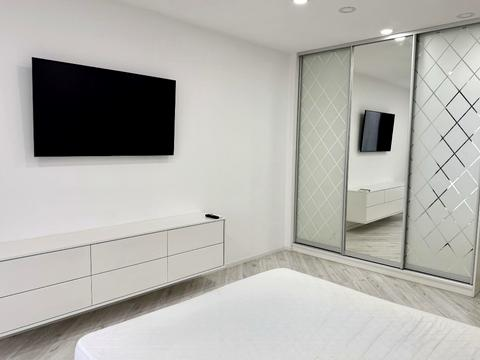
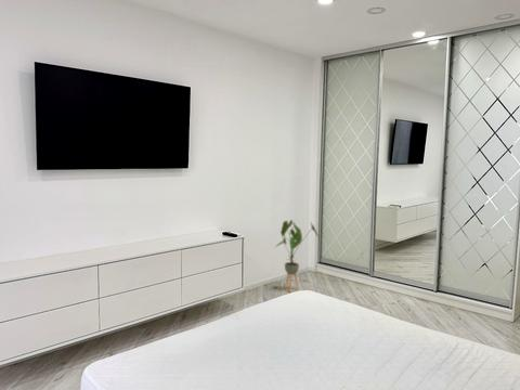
+ house plant (292, 255)
